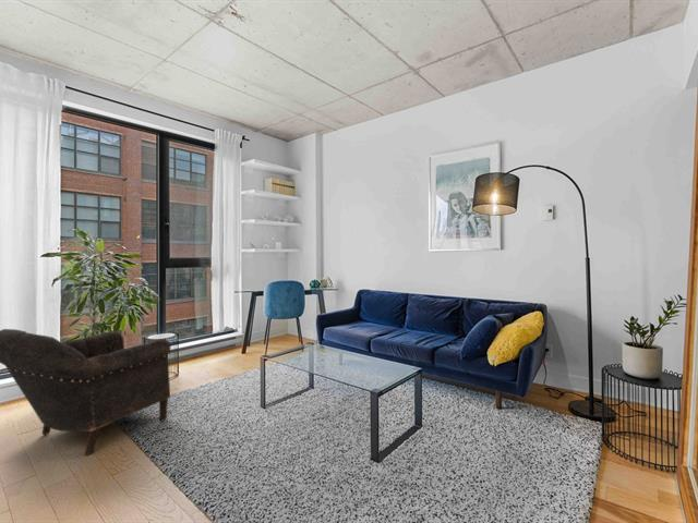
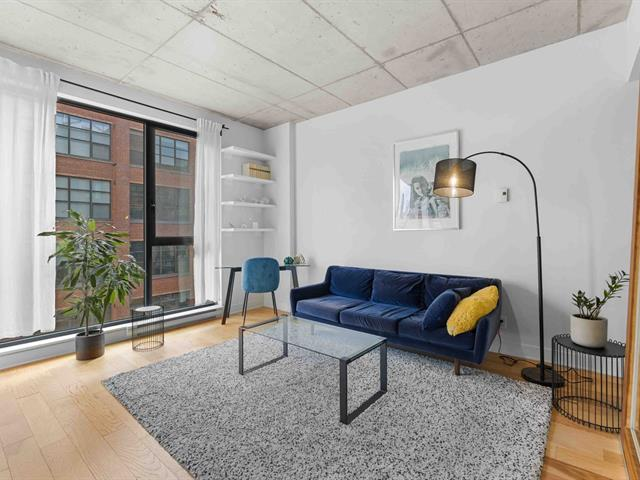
- armchair (81, 379)
